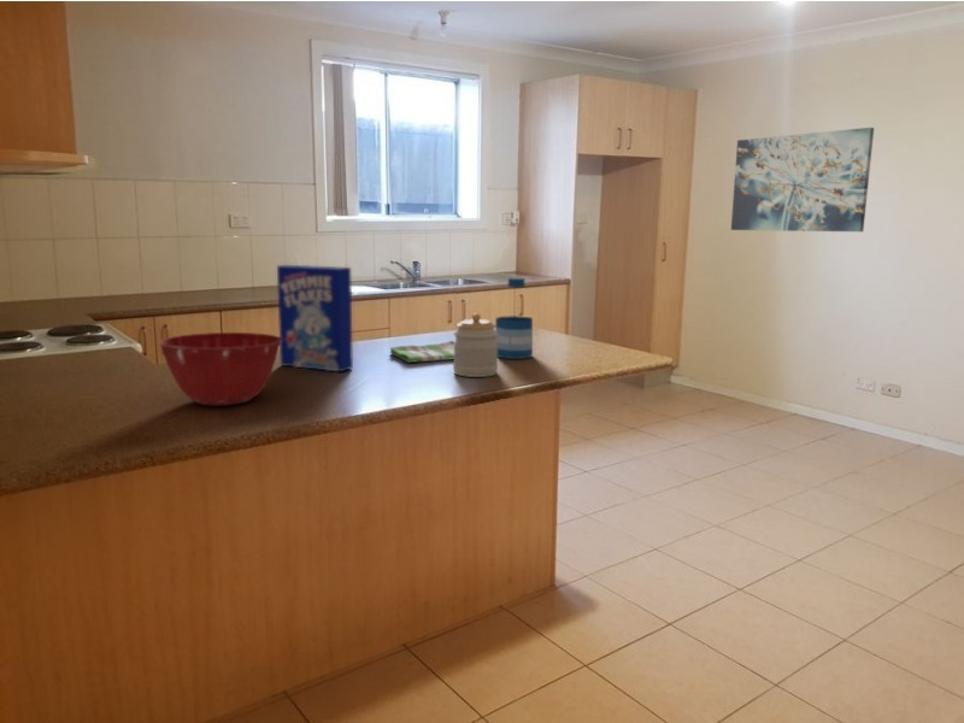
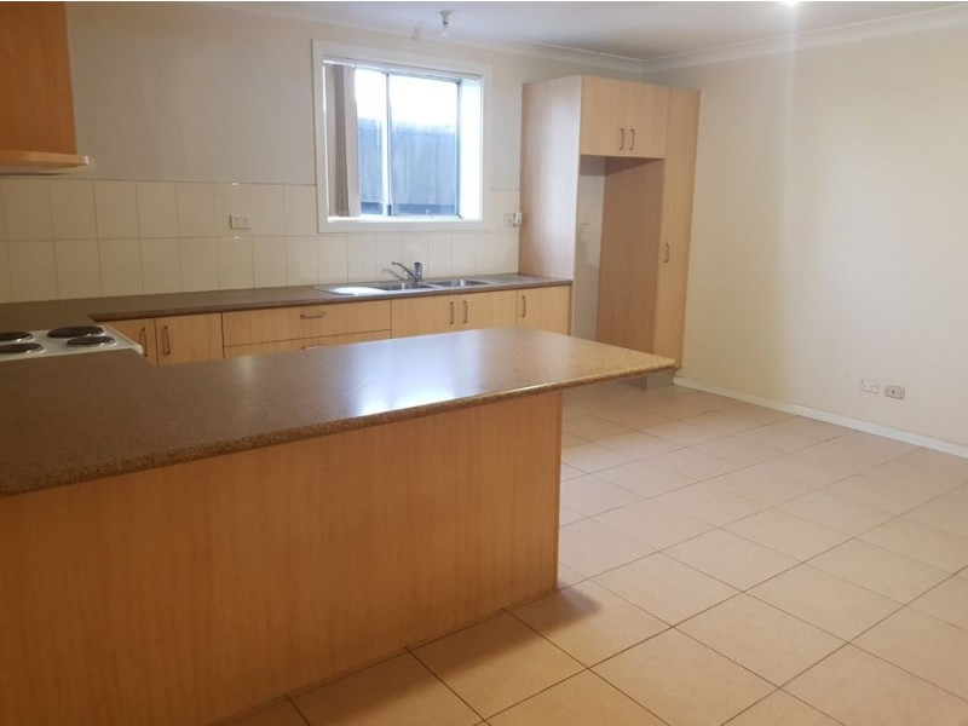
- wall art (797, 183)
- jar (475, 343)
- dish towel (431, 351)
- cereal box (315, 317)
- mixing bowl (223, 369)
- bottle (515, 317)
